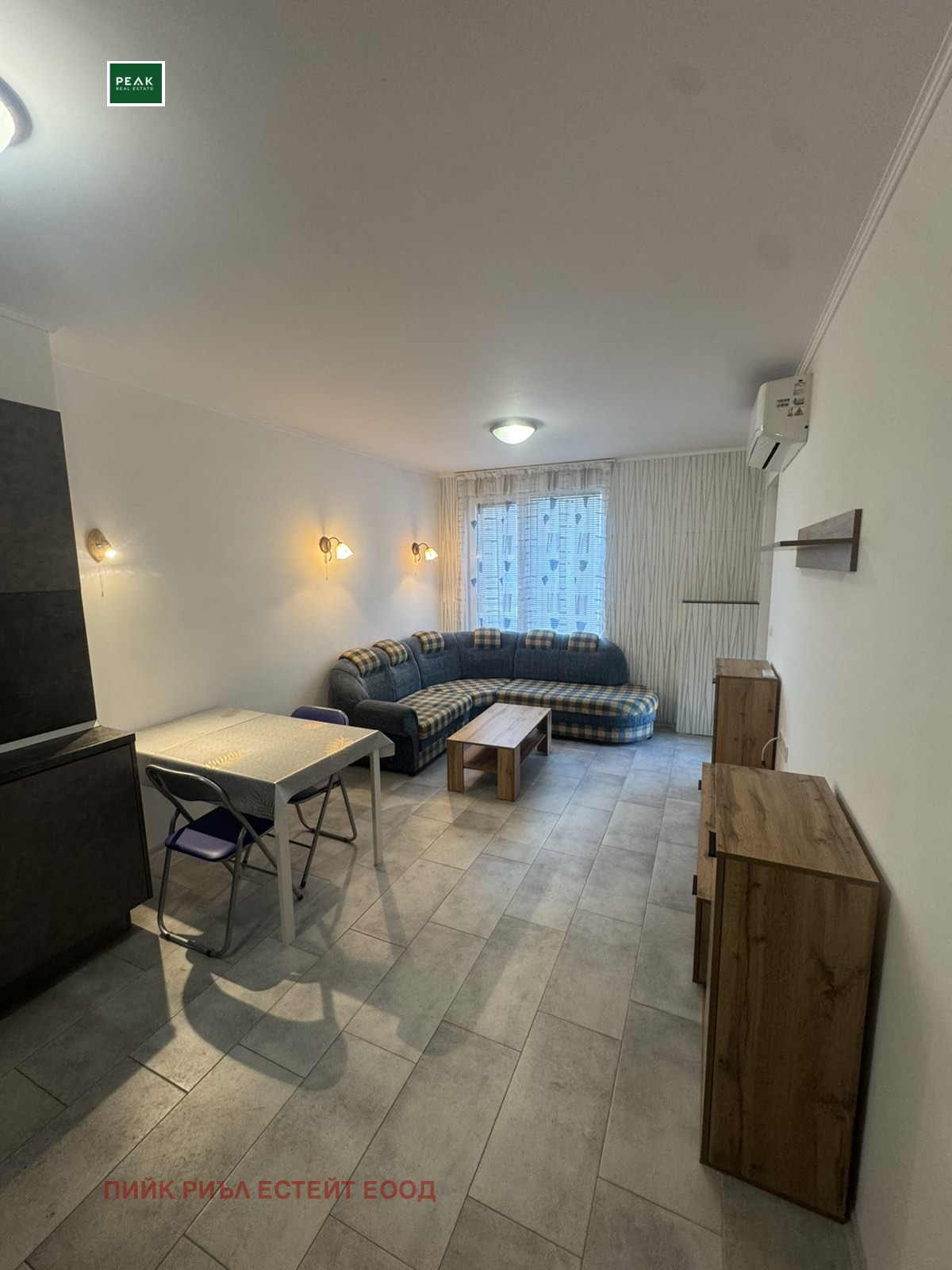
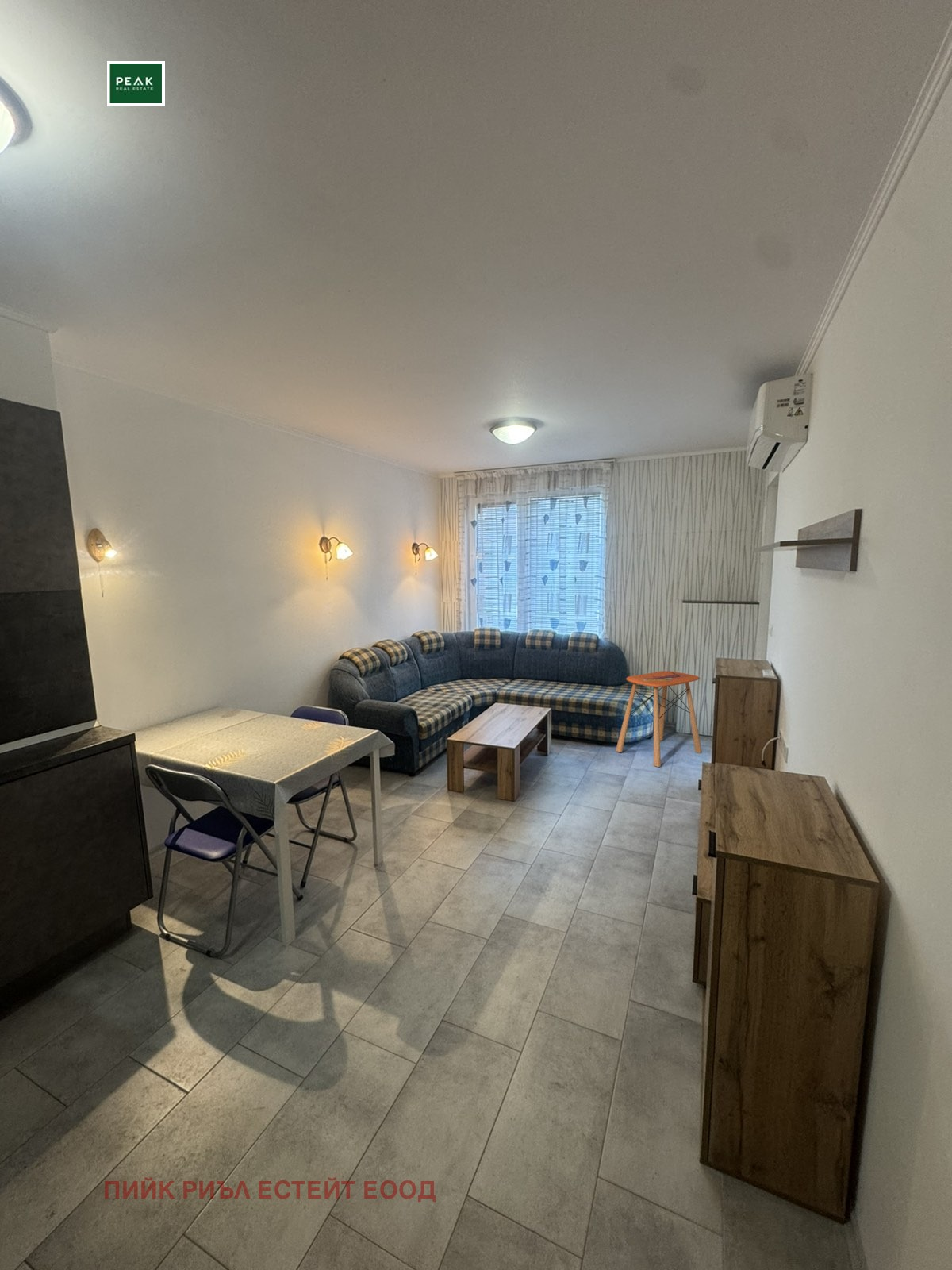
+ side table (659, 714)
